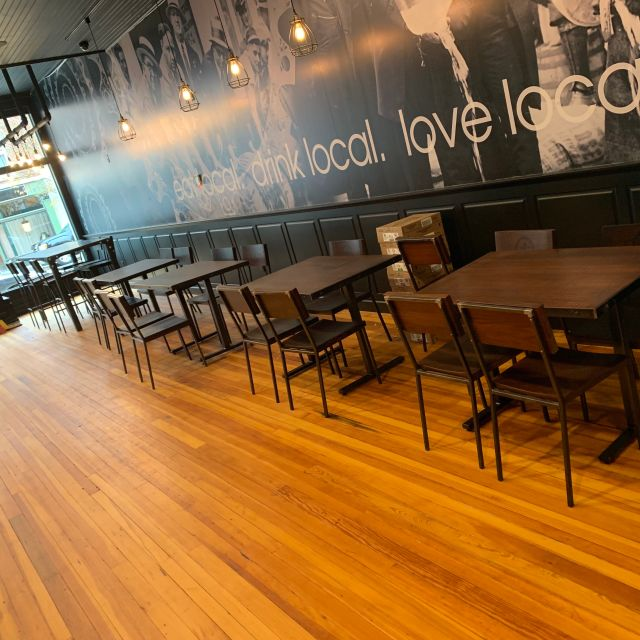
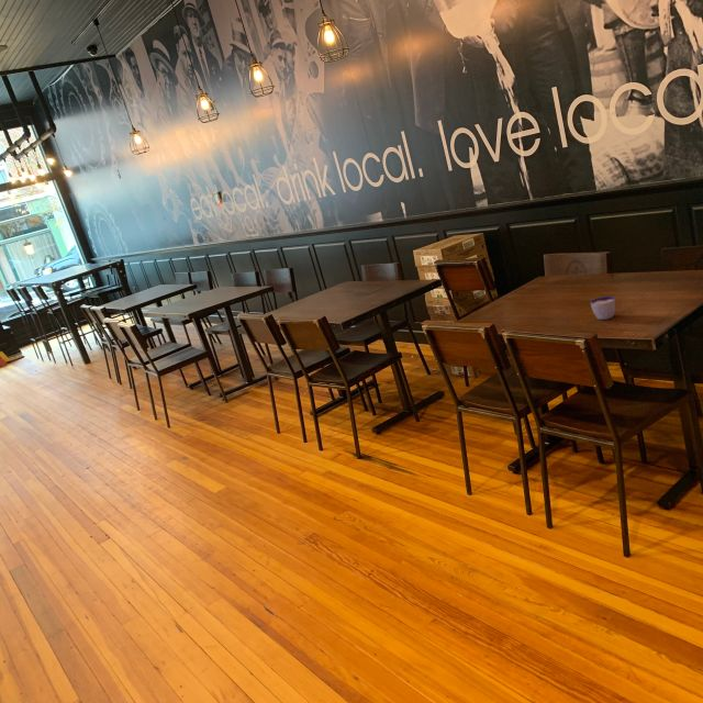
+ cup (602, 308)
